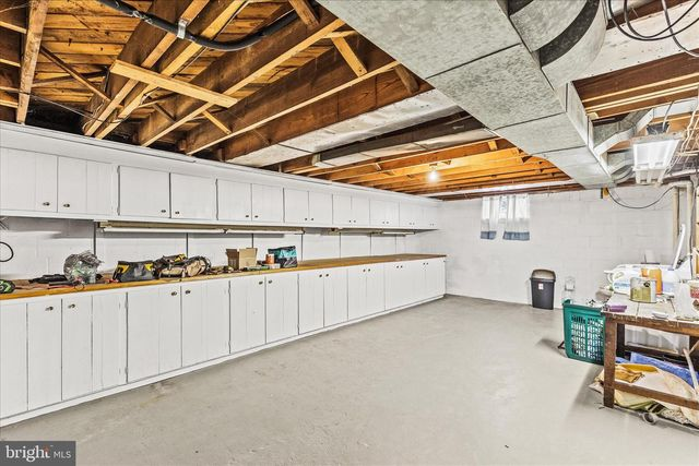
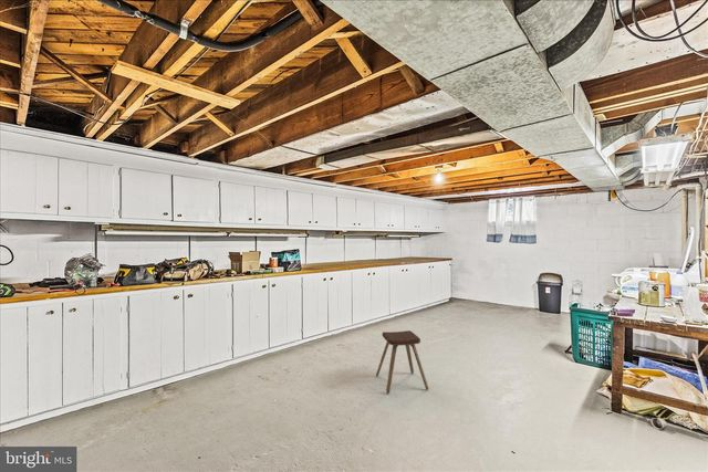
+ music stool (394, 358)
